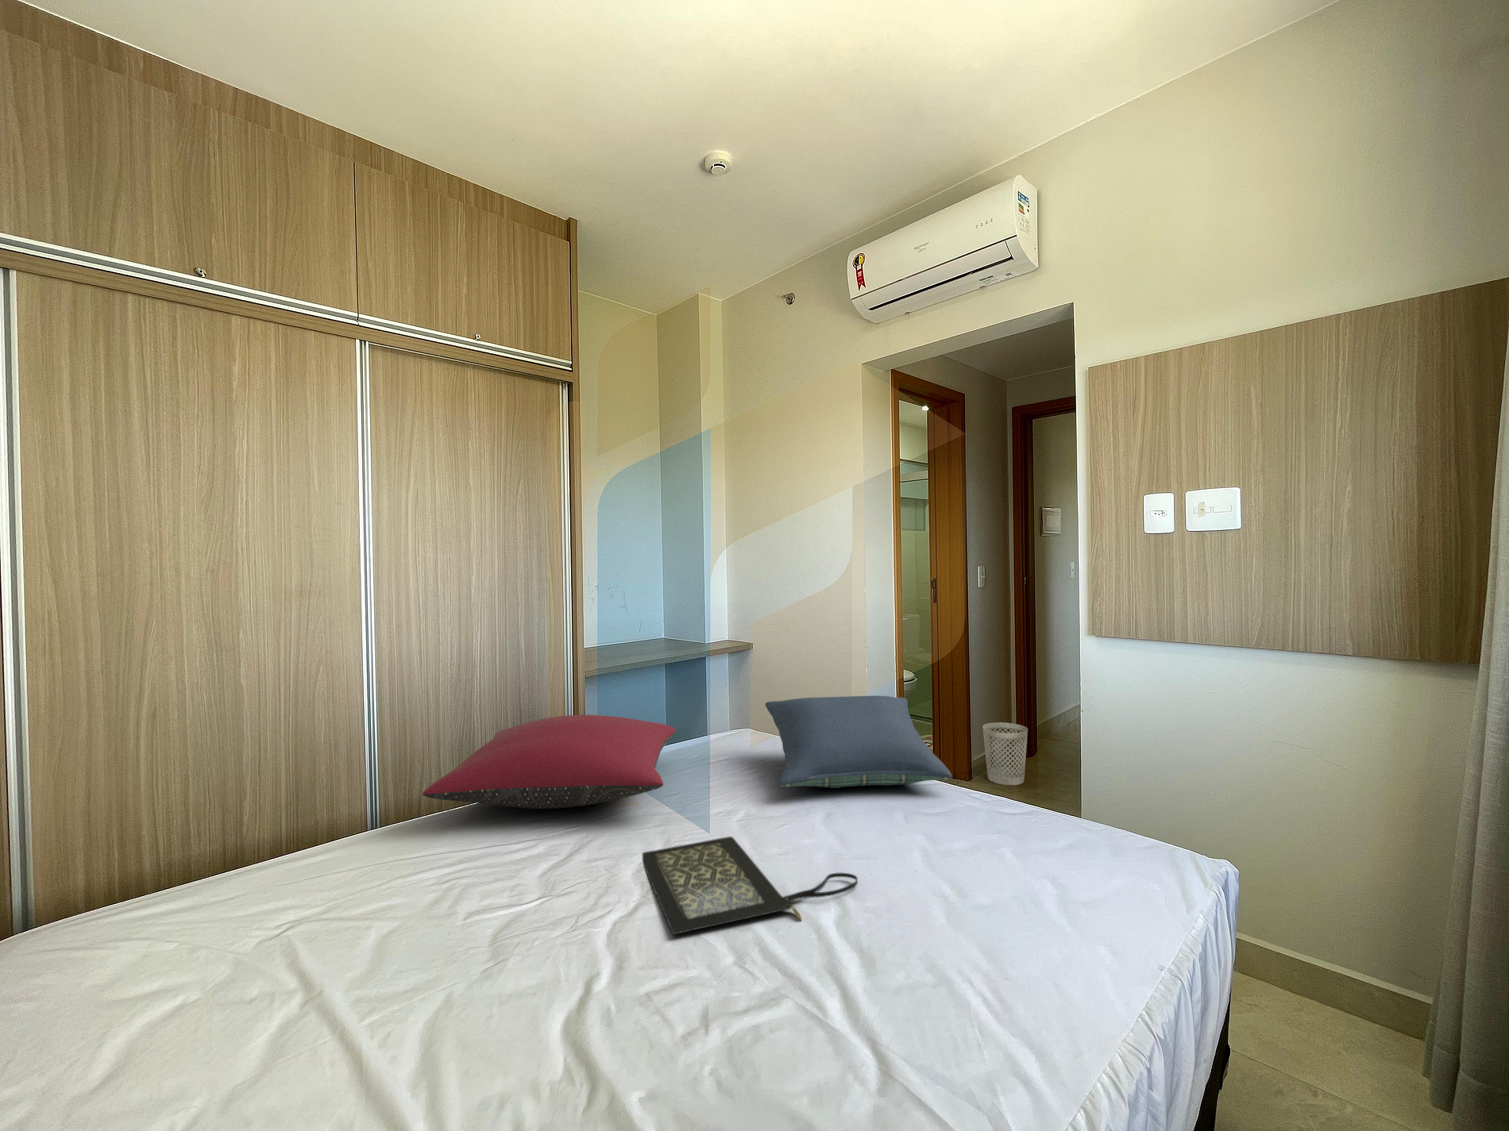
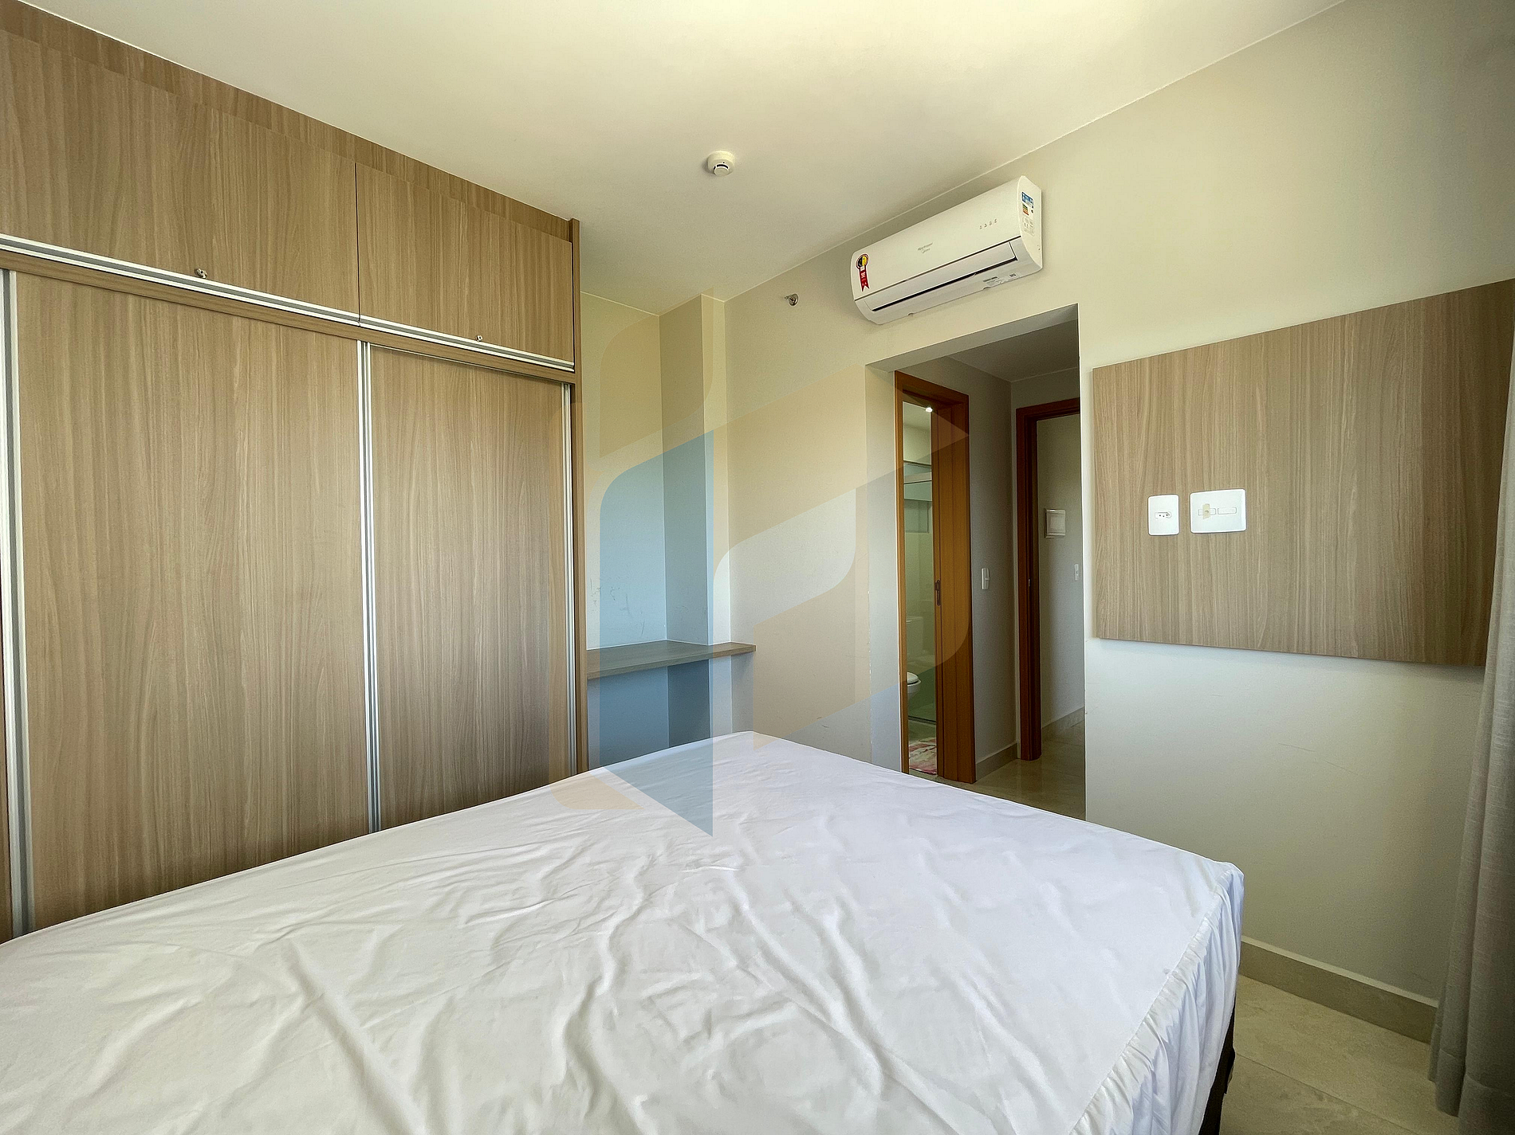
- wastebasket (1005, 754)
- pillow (850, 738)
- clutch bag (714, 880)
- pillow (568, 756)
